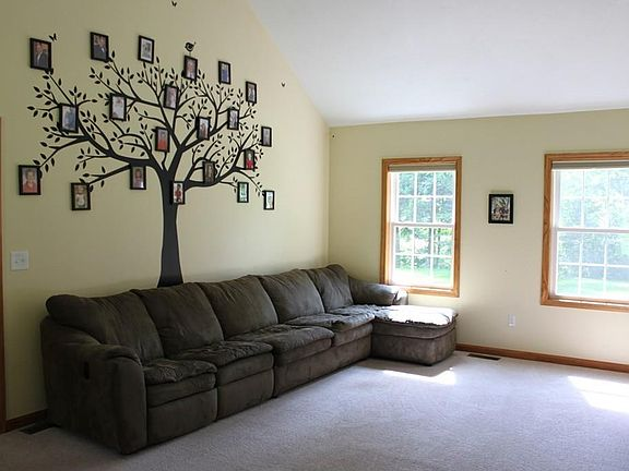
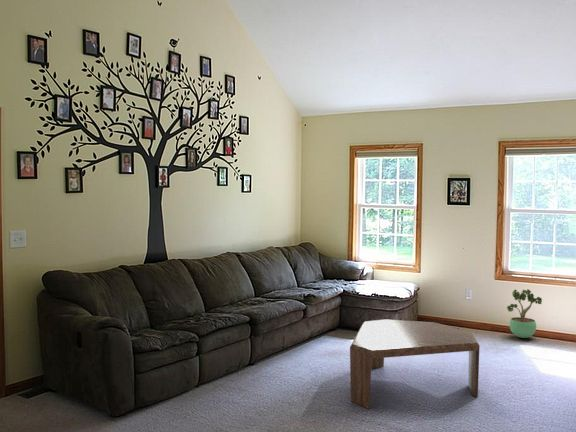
+ potted plant (524, 313)
+ coffee table (405, 355)
